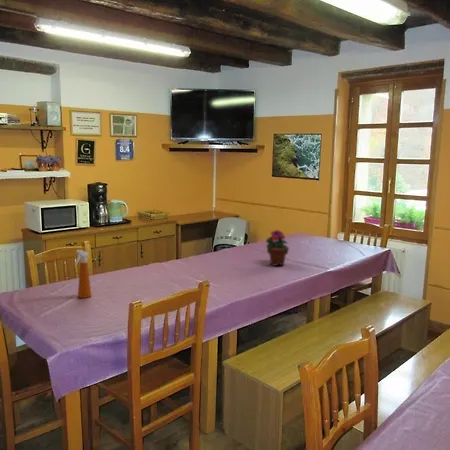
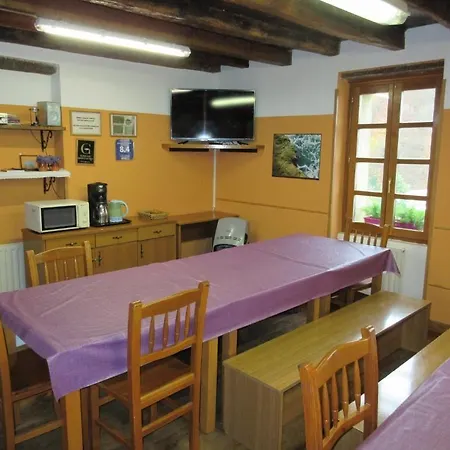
- potted flower (277, 246)
- spray bottle (81, 273)
